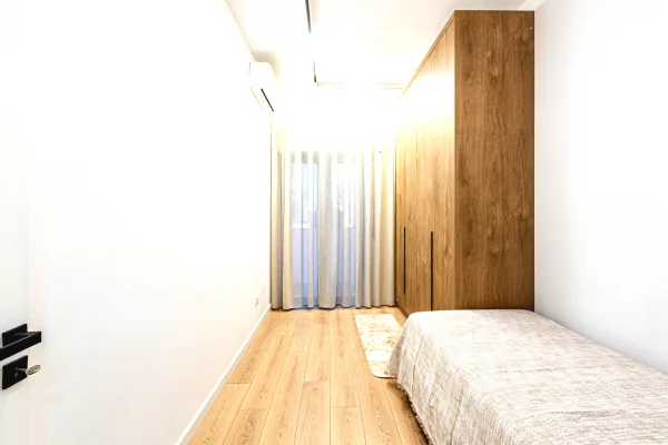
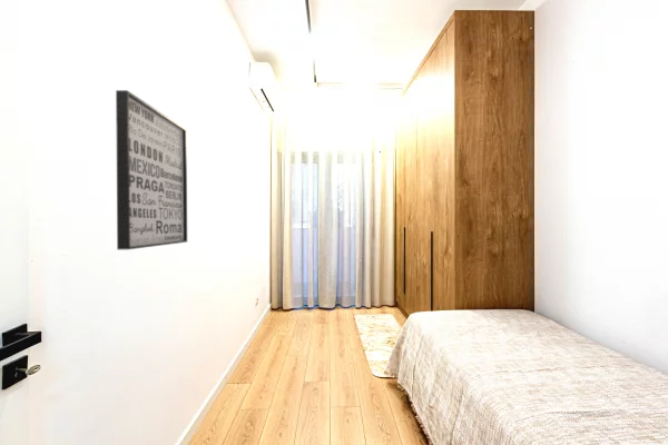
+ wall art (157, 179)
